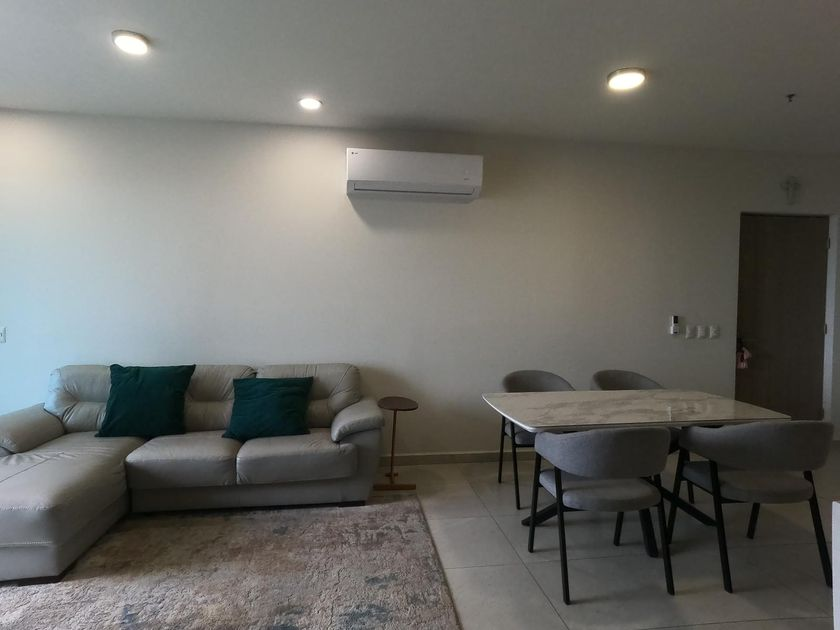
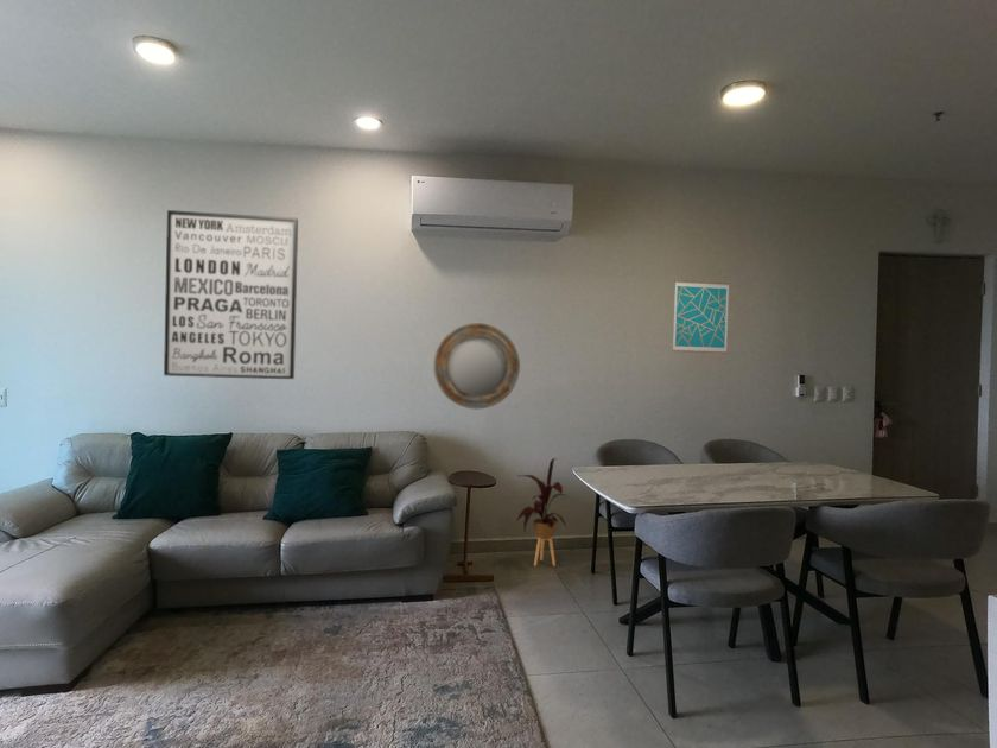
+ wall art (700, 317)
+ house plant (540, 511)
+ home mirror (476, 366)
+ wall art (231, 296)
